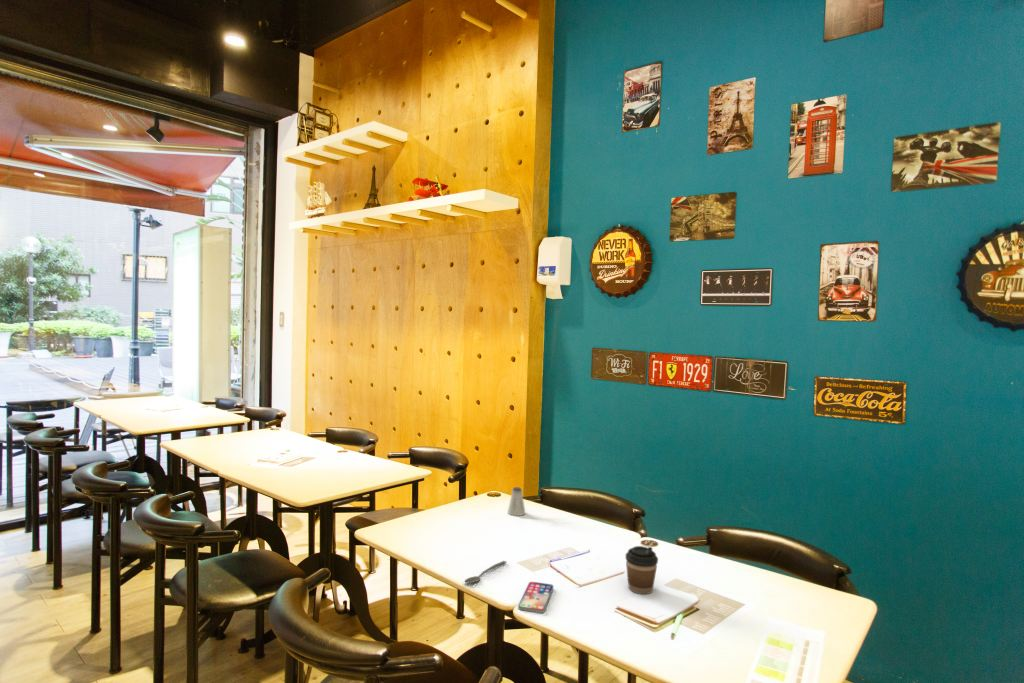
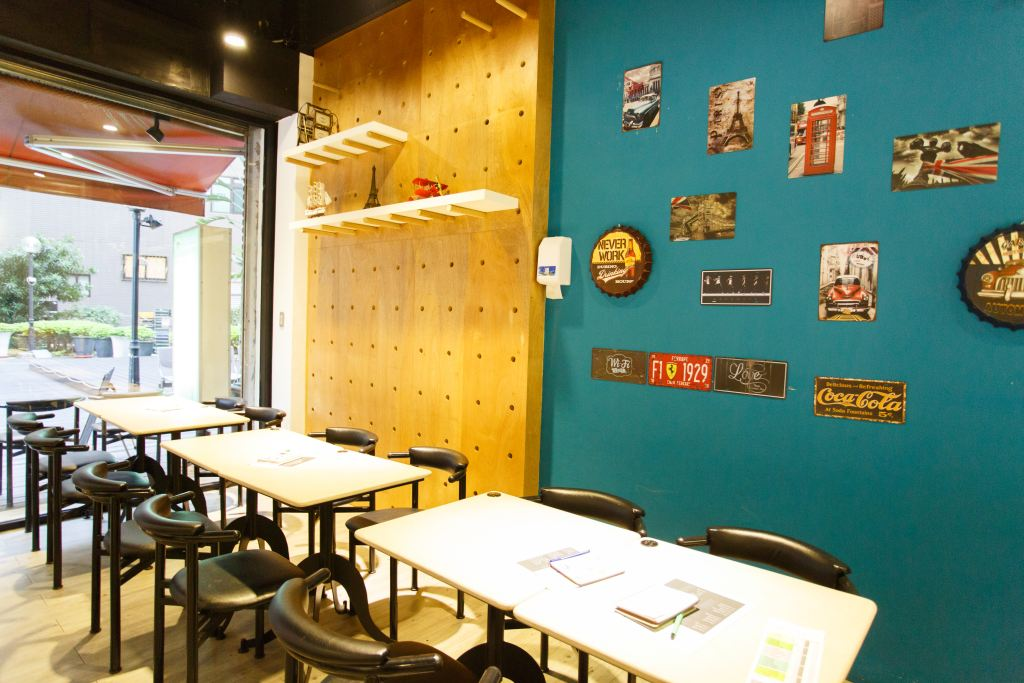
- saltshaker (516, 500)
- spoon (486, 571)
- smartphone (536, 596)
- coffee cup (641, 567)
